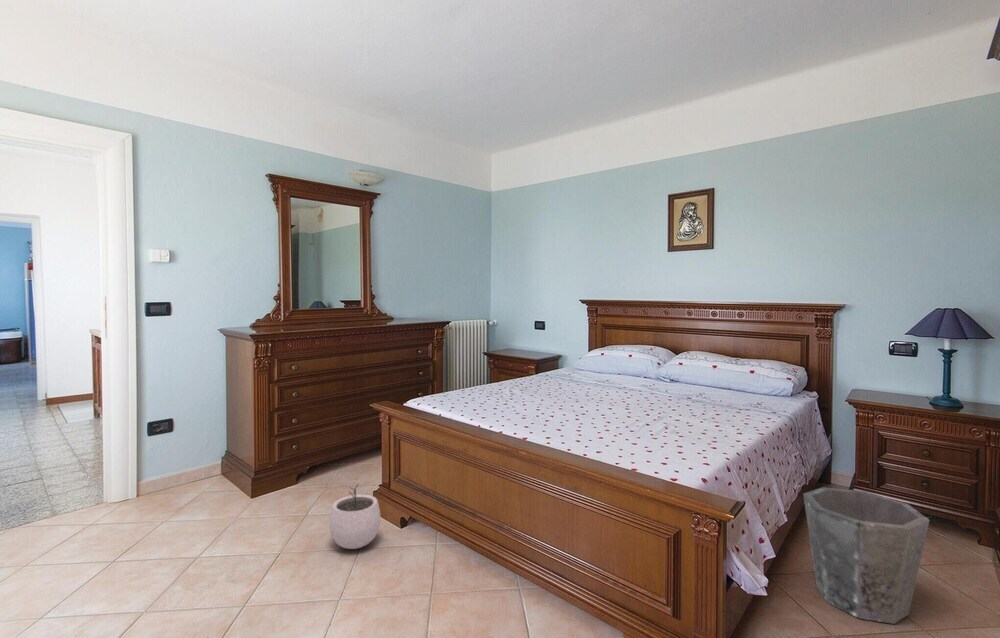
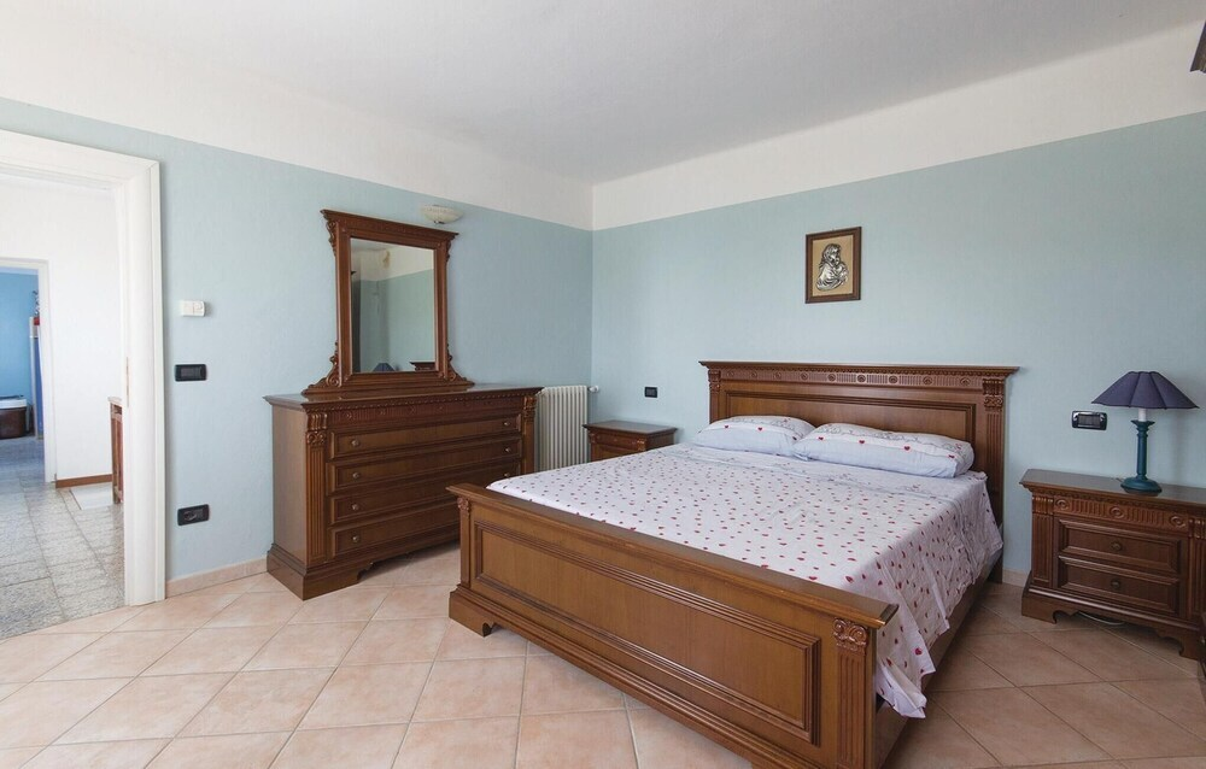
- plant pot (355, 514)
- waste bin (861, 553)
